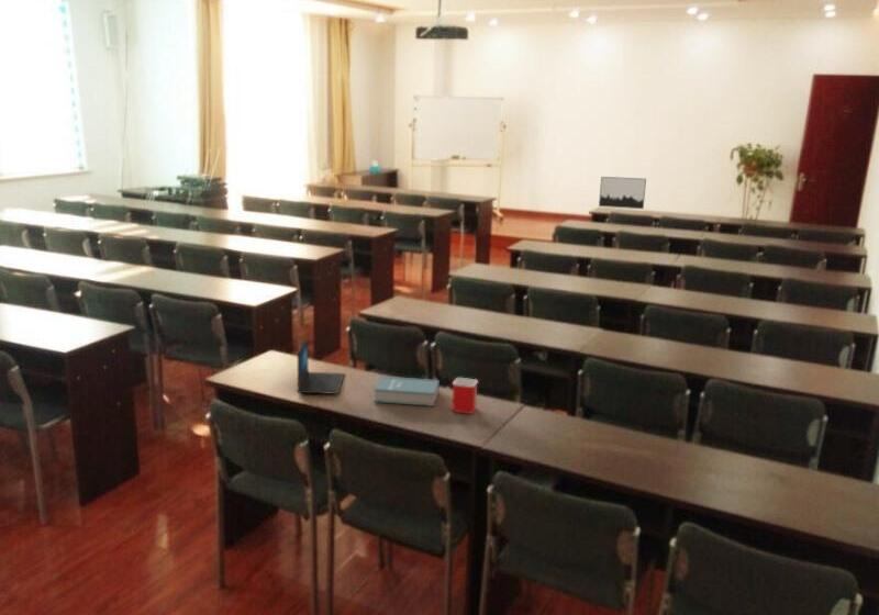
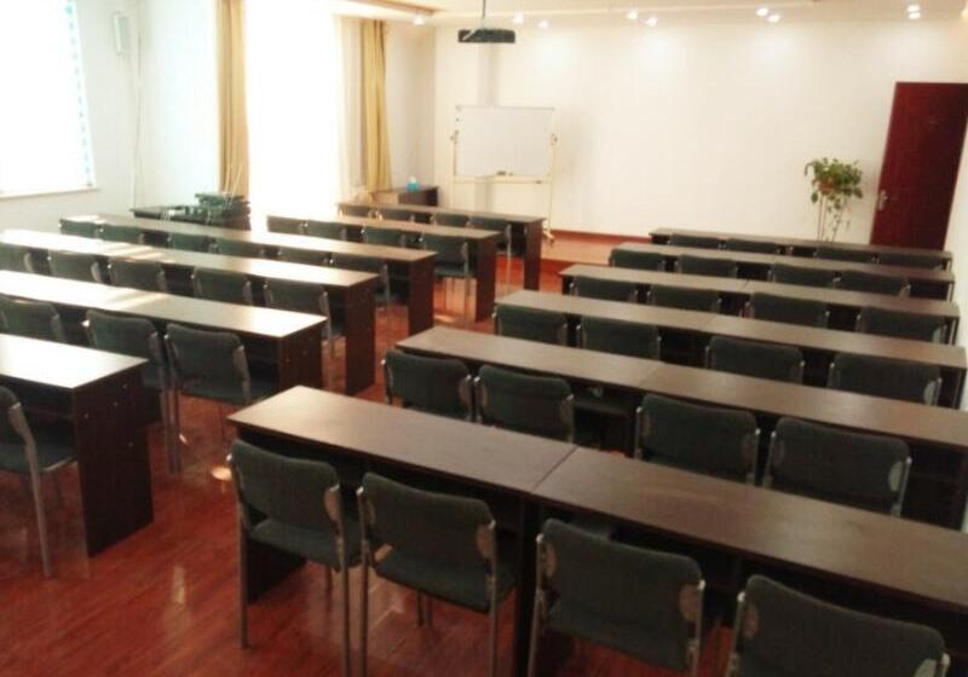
- wall art (622, 192)
- book (407, 390)
- laptop (321, 372)
- mug (466, 393)
